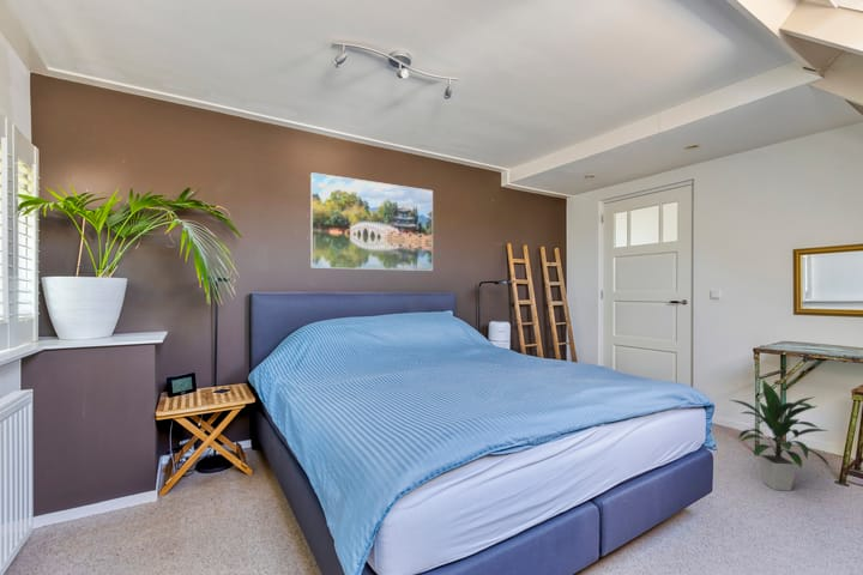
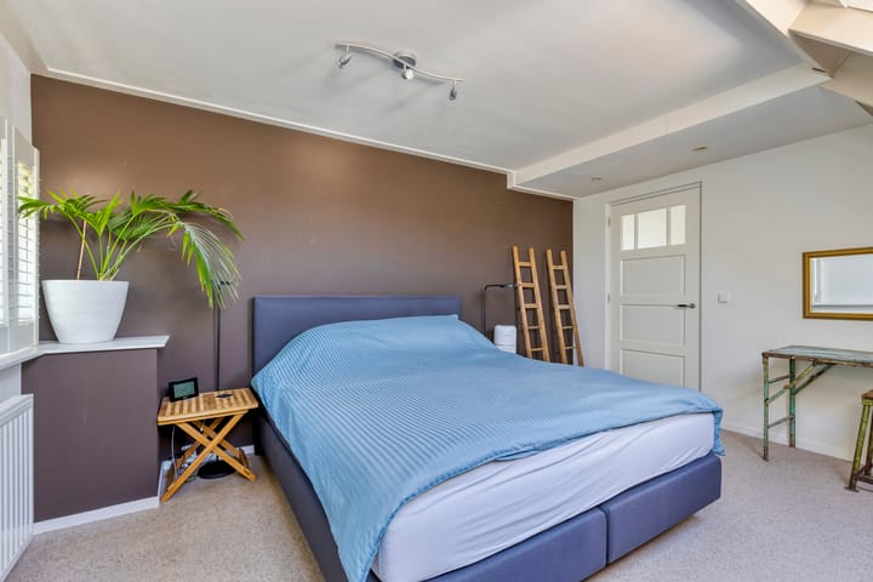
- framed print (376, 225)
- indoor plant (781, 436)
